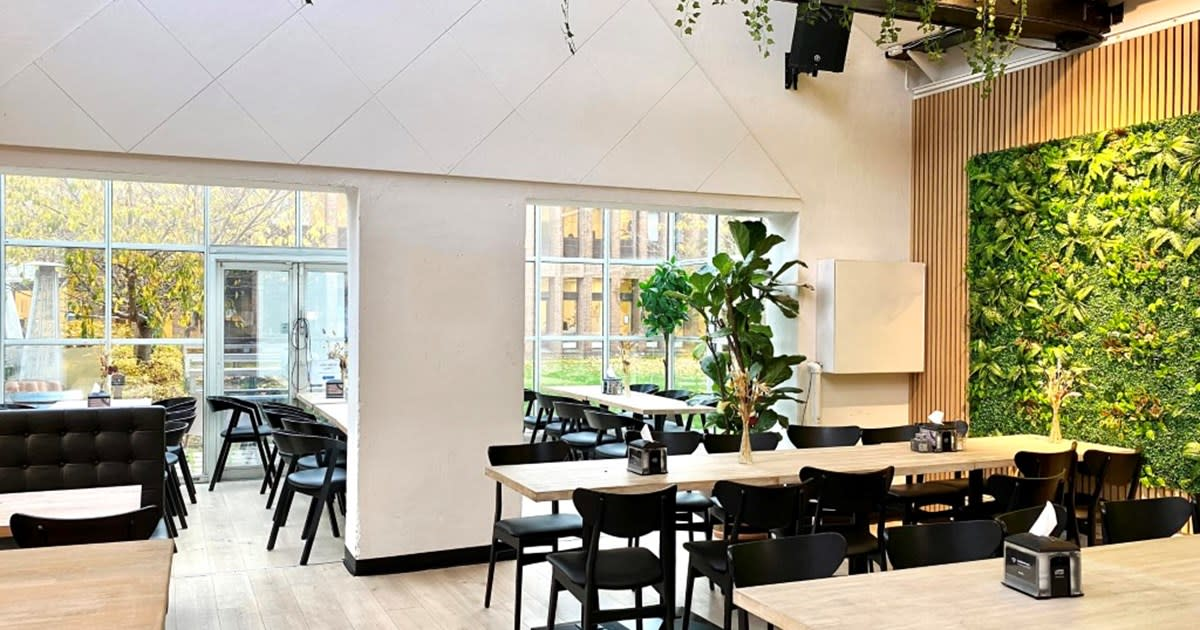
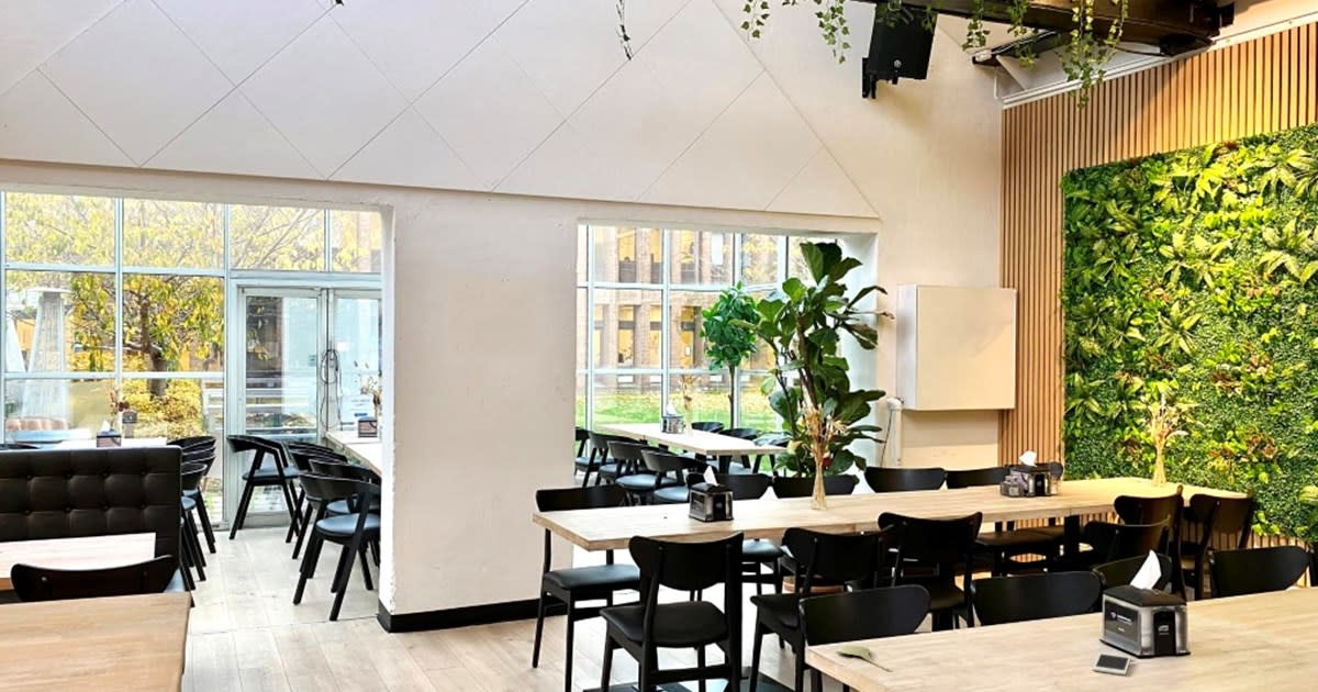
+ spoon (867, 657)
+ cell phone (1112, 663)
